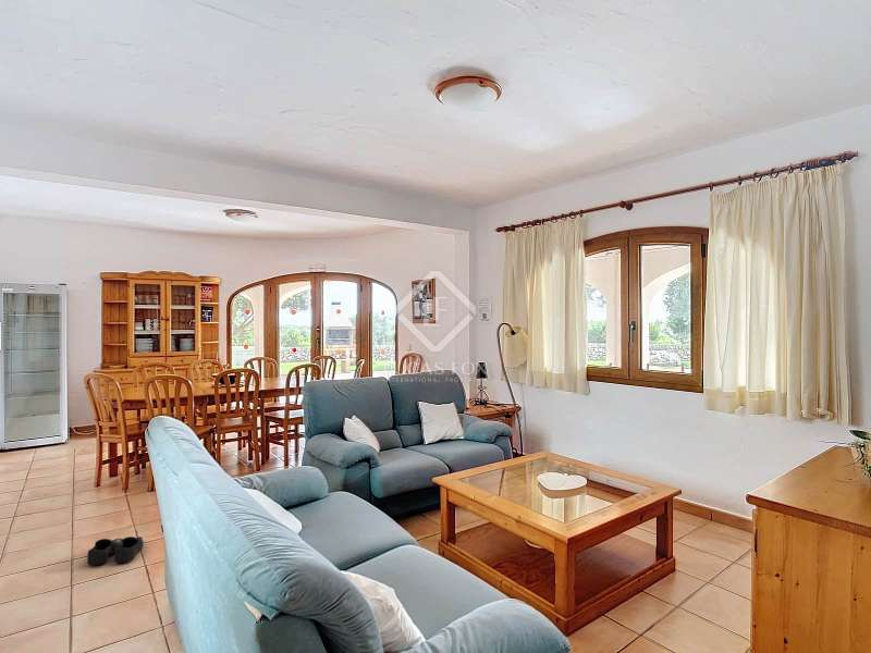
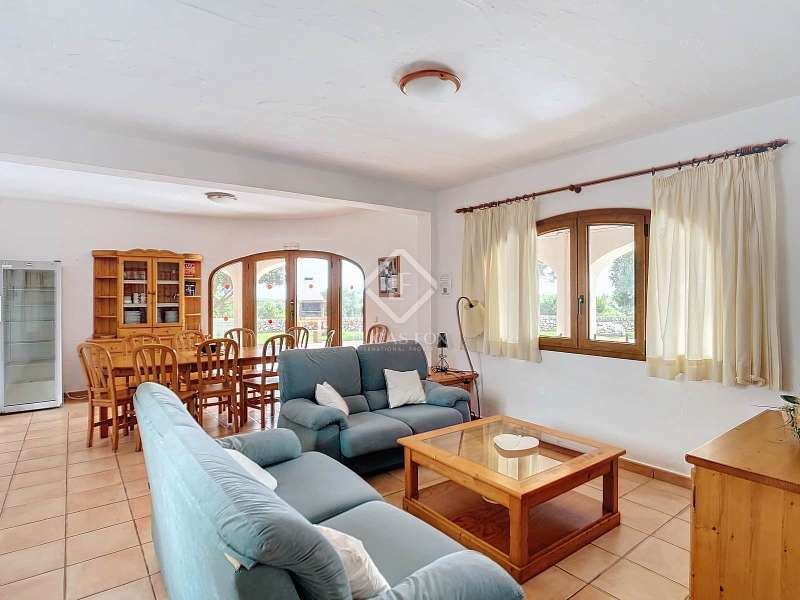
- shoe (119, 544)
